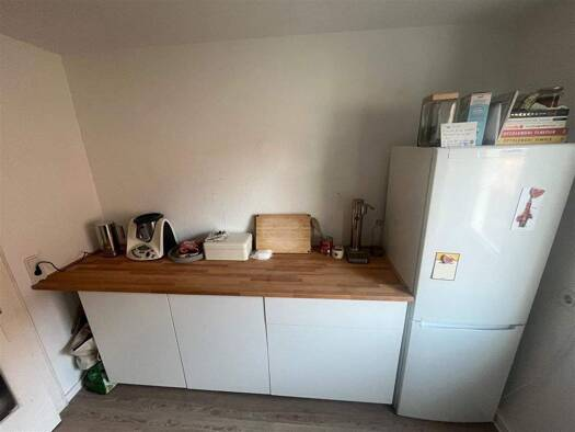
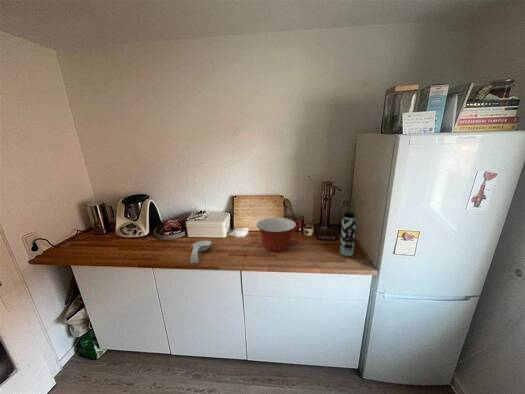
+ mixing bowl (276, 235)
+ water bottle (347, 233)
+ spoon rest (199, 248)
